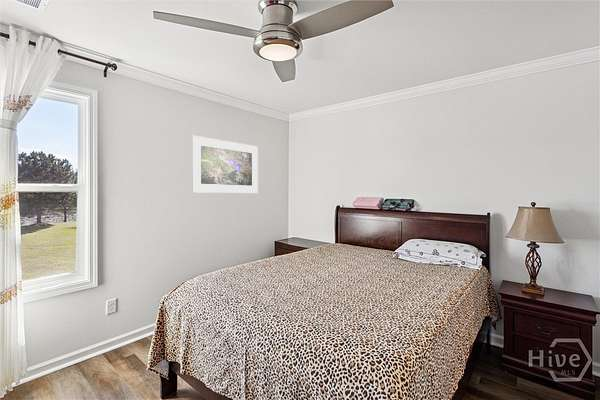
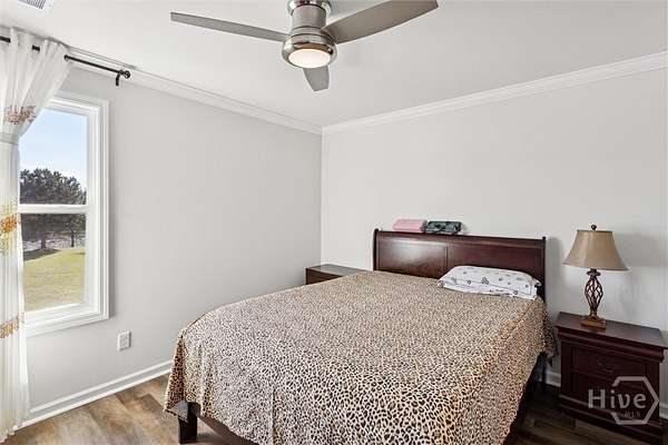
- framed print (228, 167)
